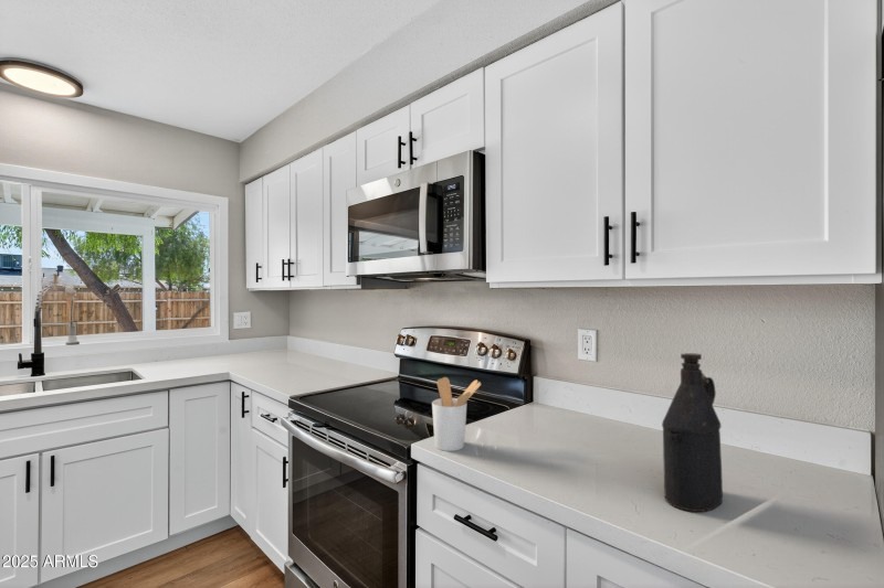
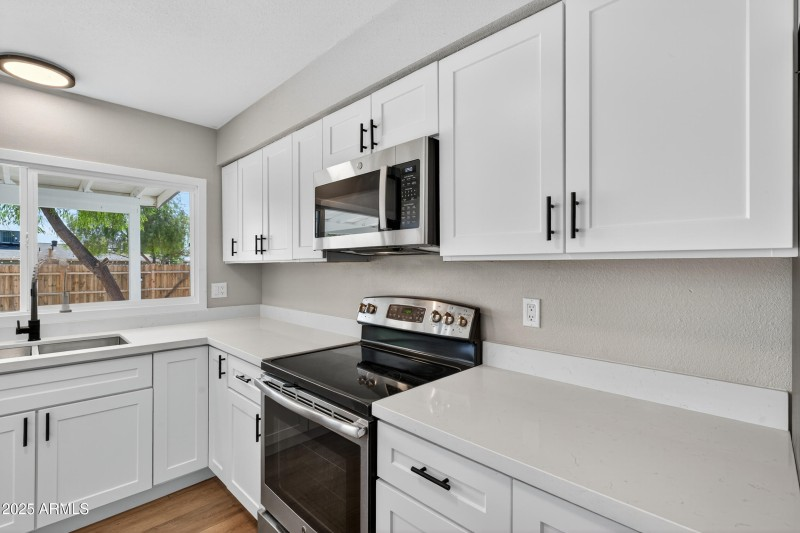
- utensil holder (457, 411)
- bottle (692, 426)
